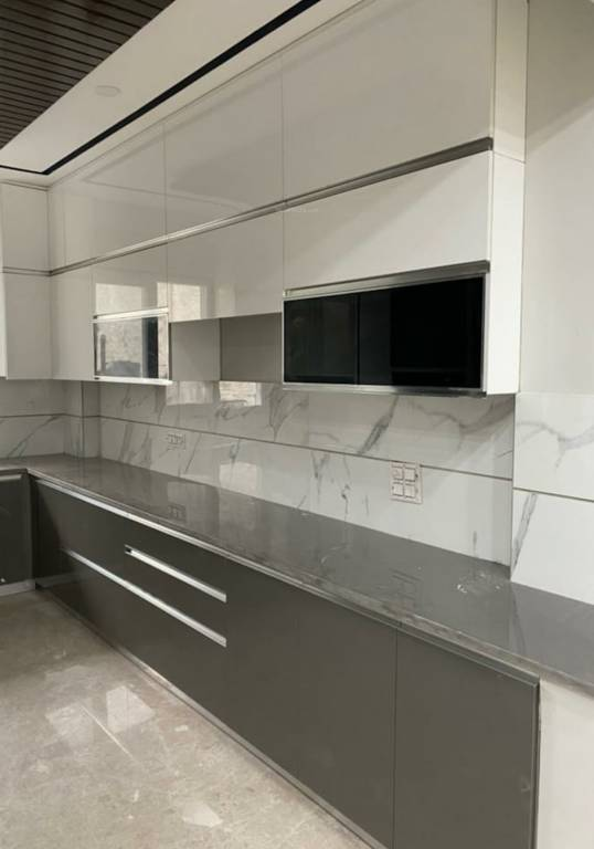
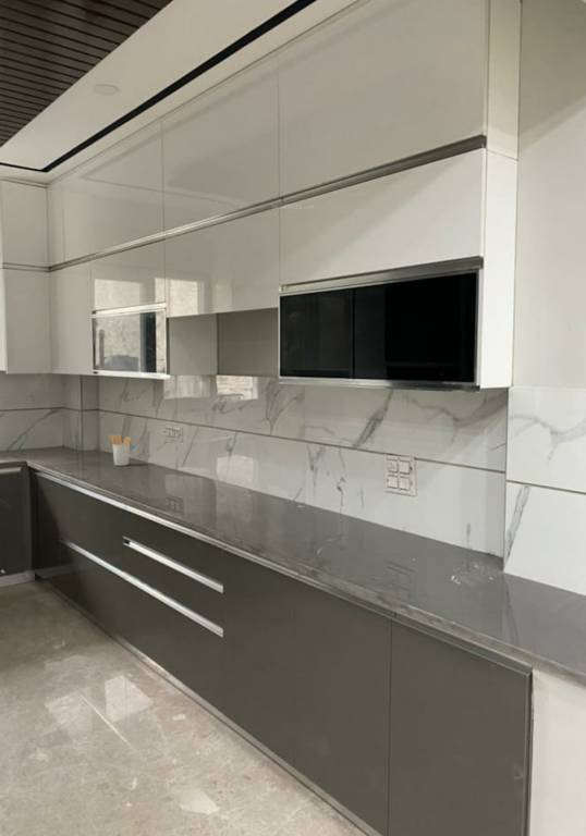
+ utensil holder (119, 448)
